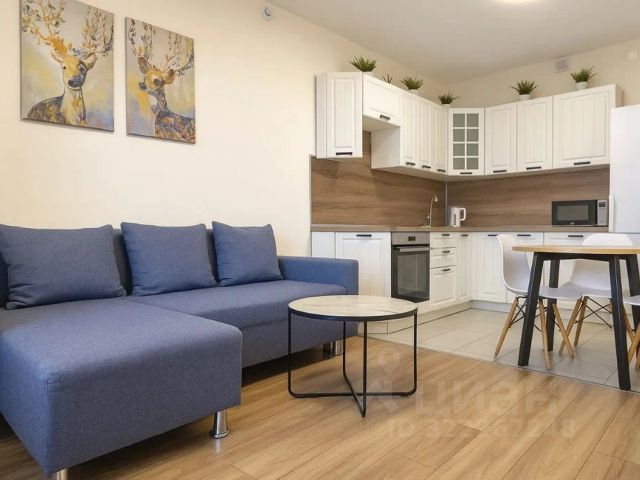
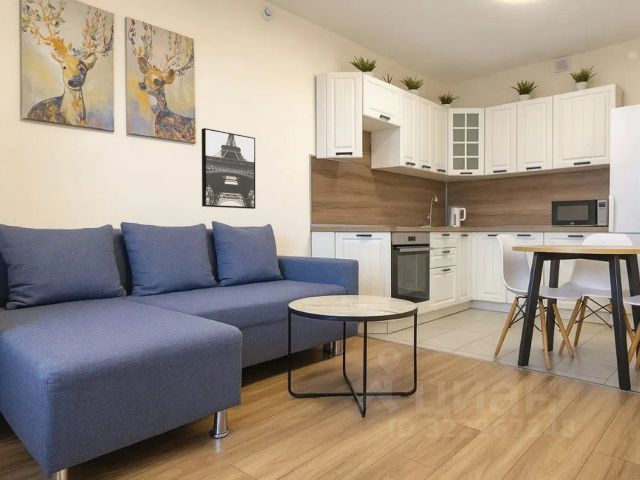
+ wall art (229, 170)
